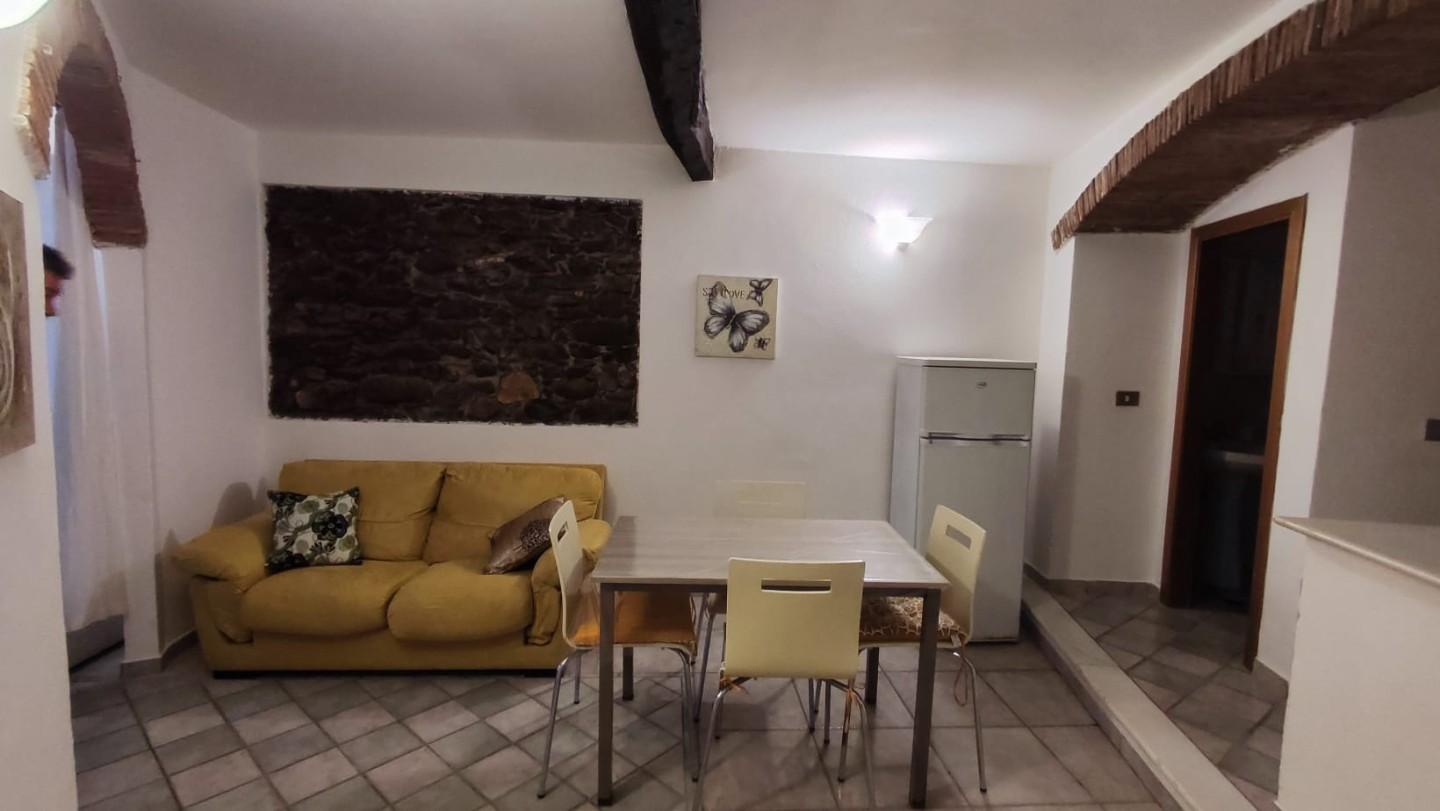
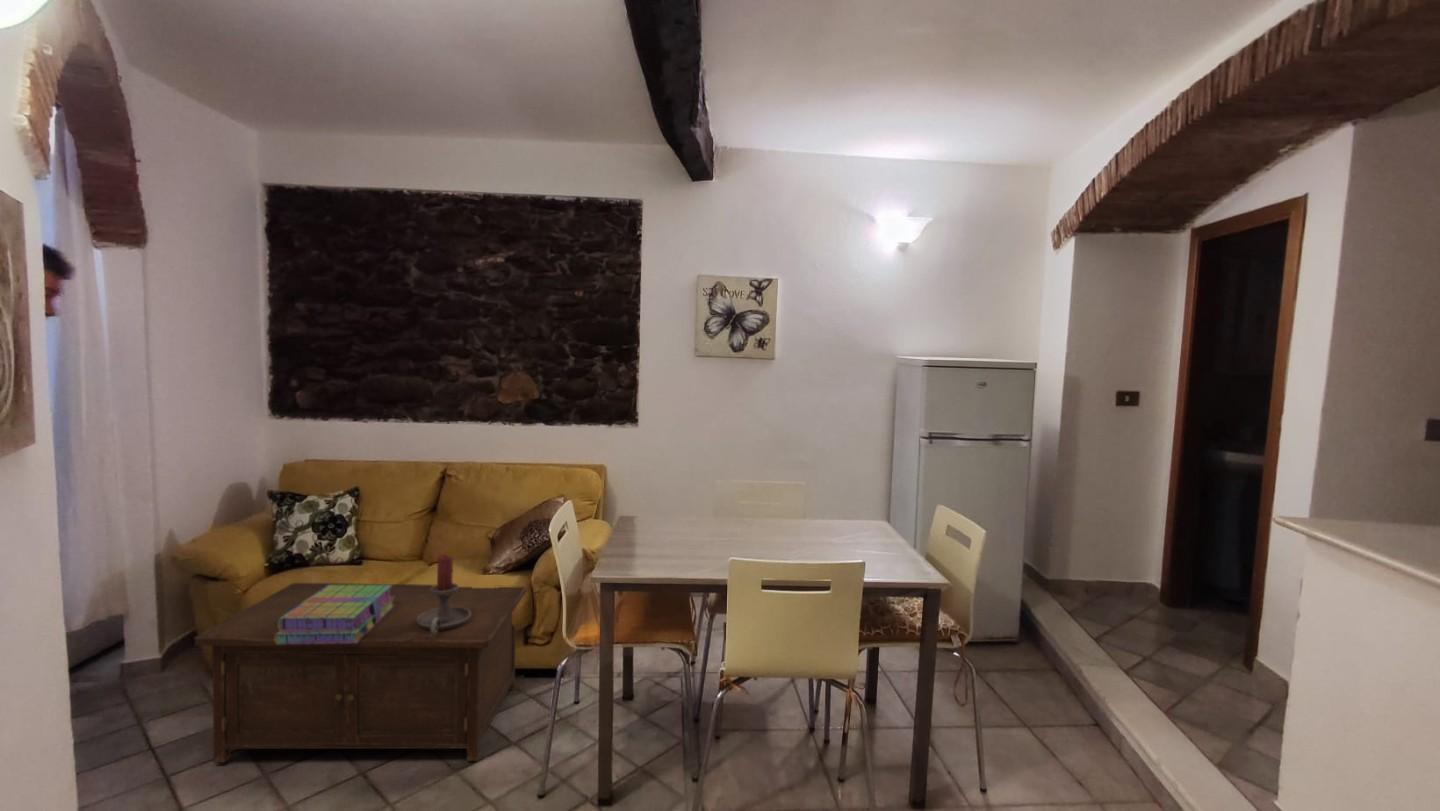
+ candle holder (442, 590)
+ stack of books (339, 611)
+ cabinet (380, 666)
